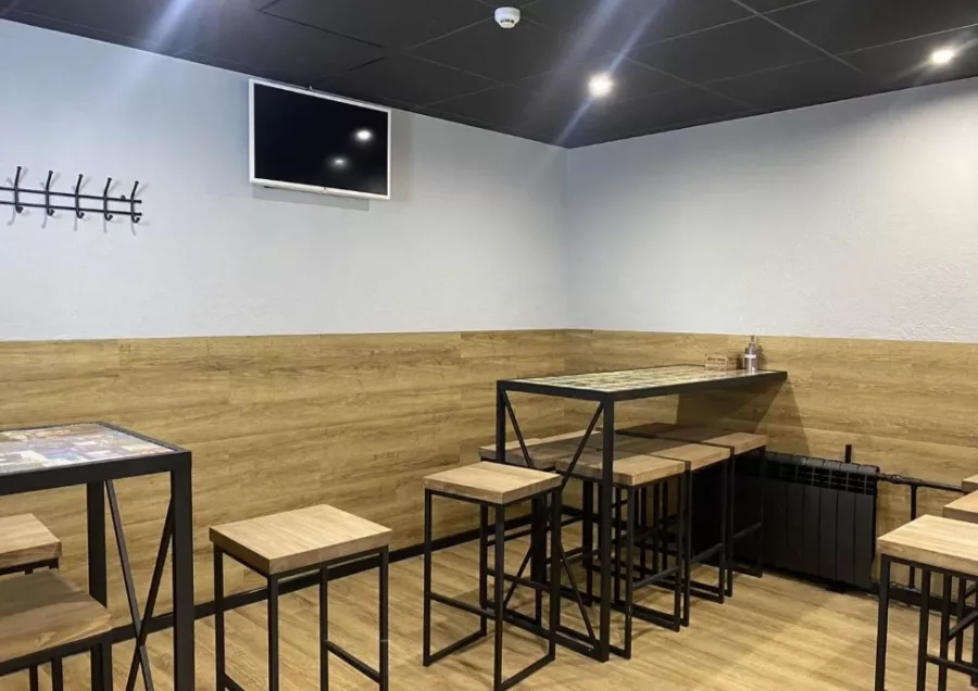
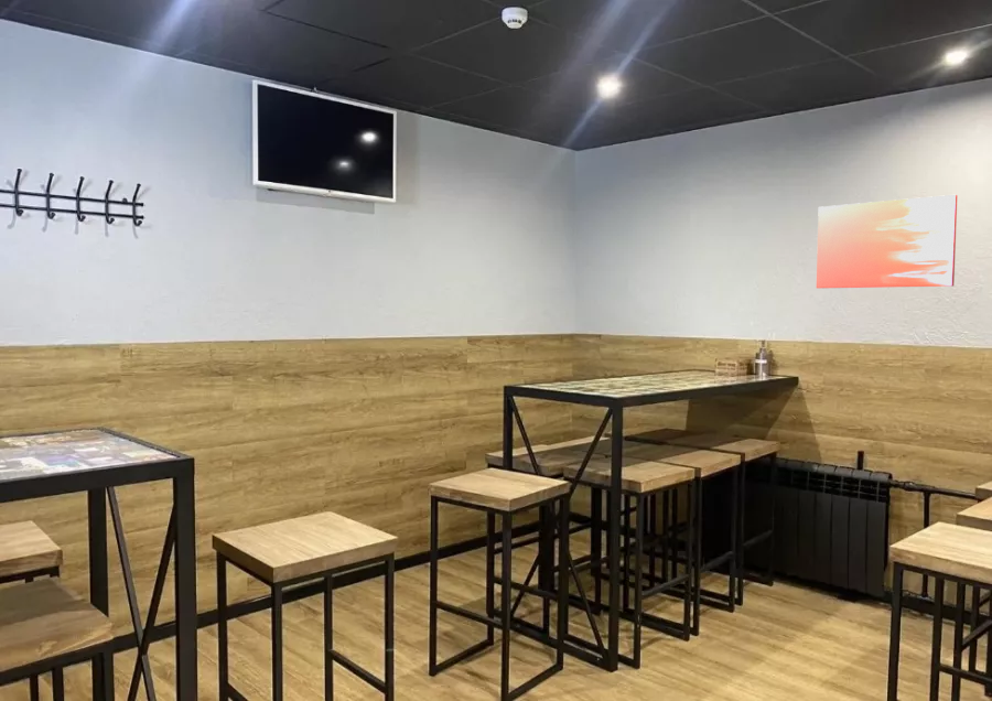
+ wall art (882, 244)
